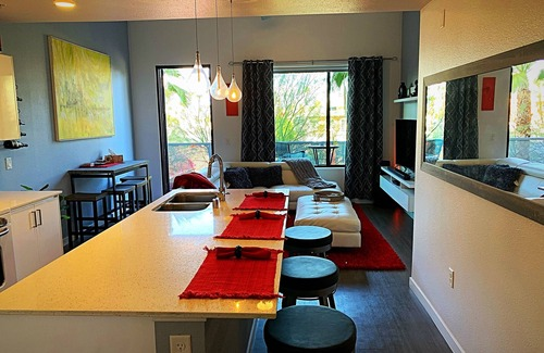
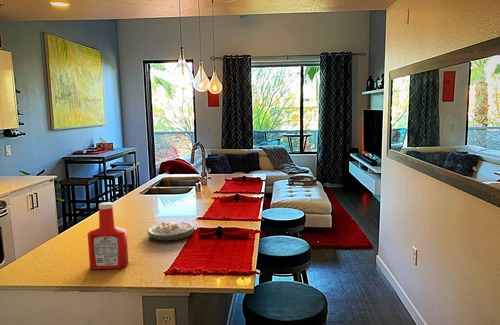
+ soap bottle (107, 234)
+ soup (171, 229)
